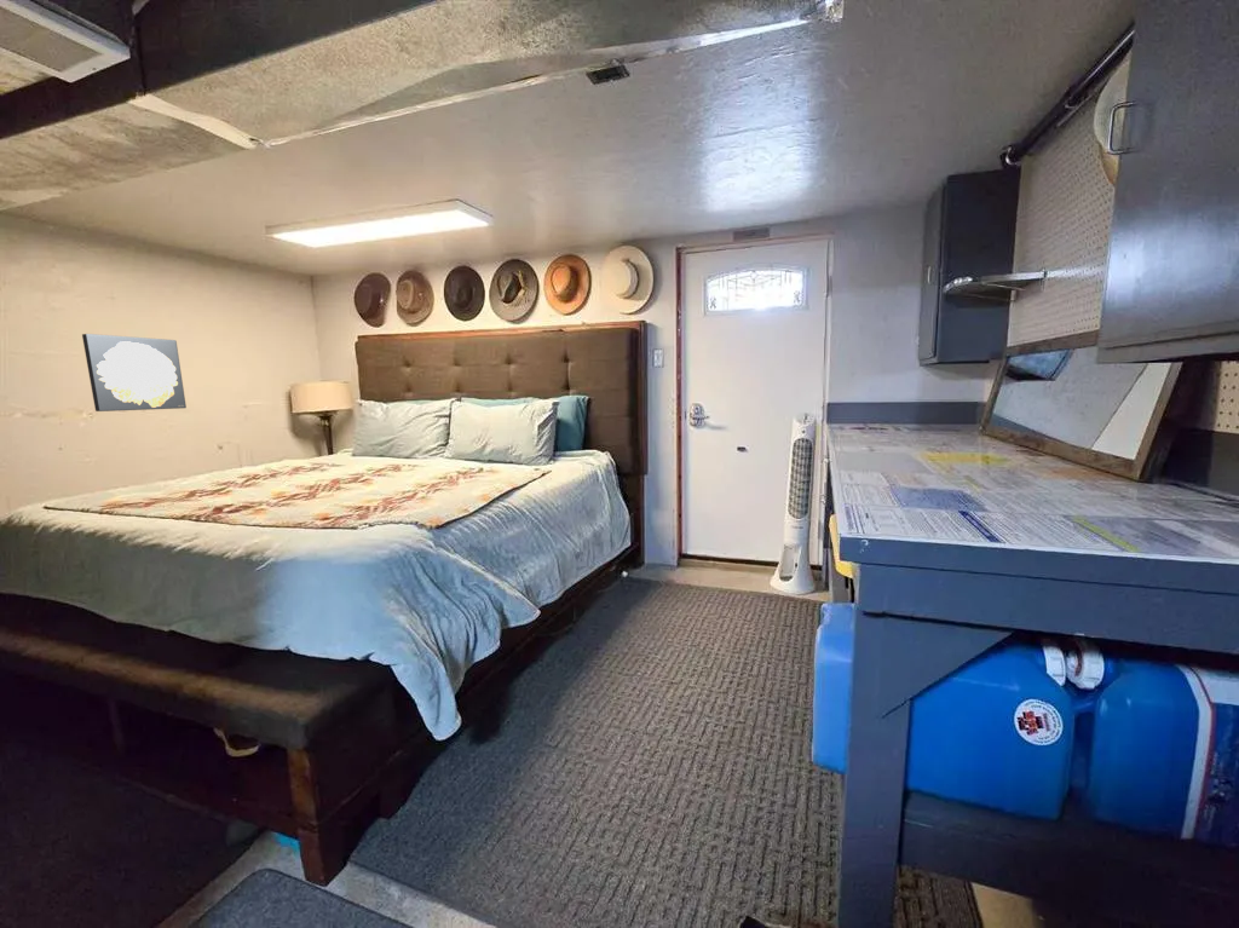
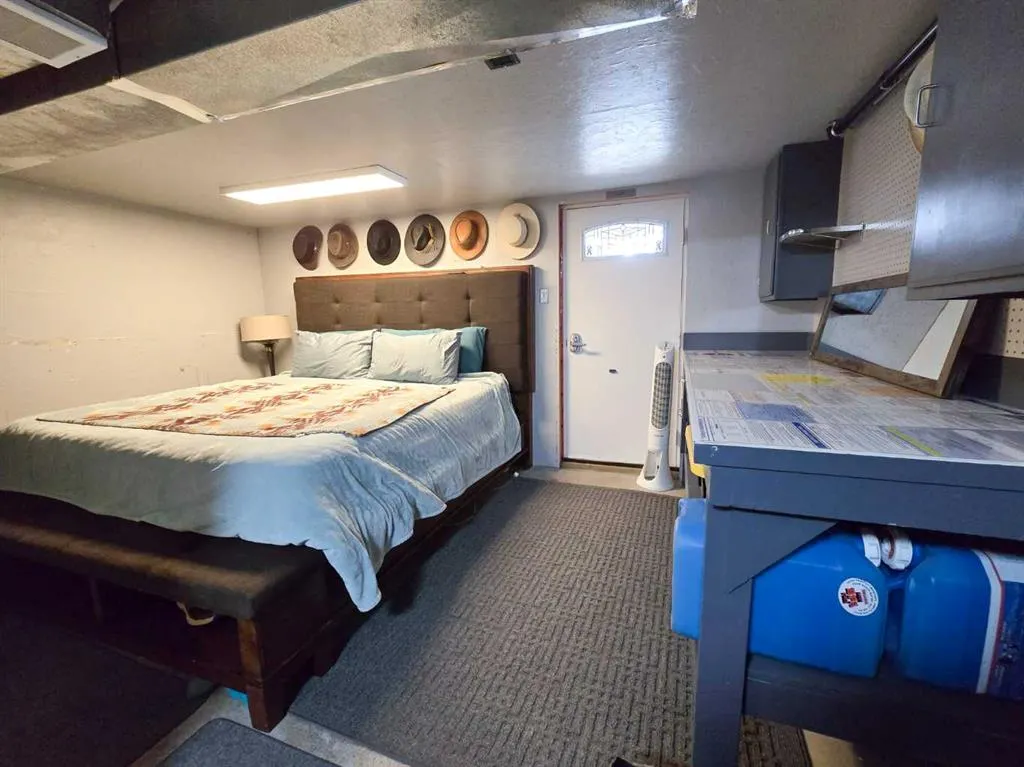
- wall art (137, 374)
